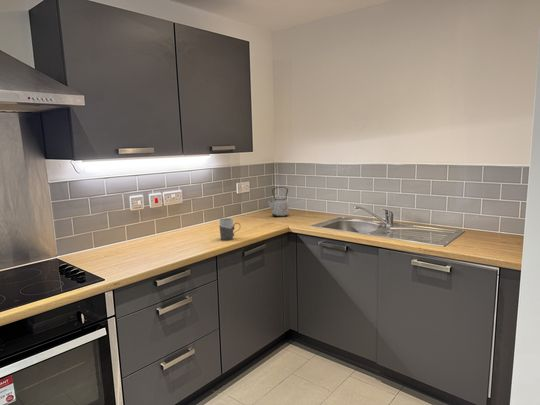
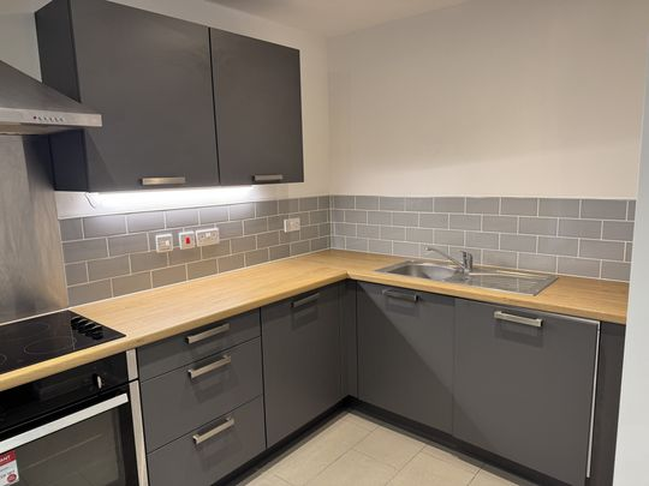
- kettle (277, 201)
- mug (230, 229)
